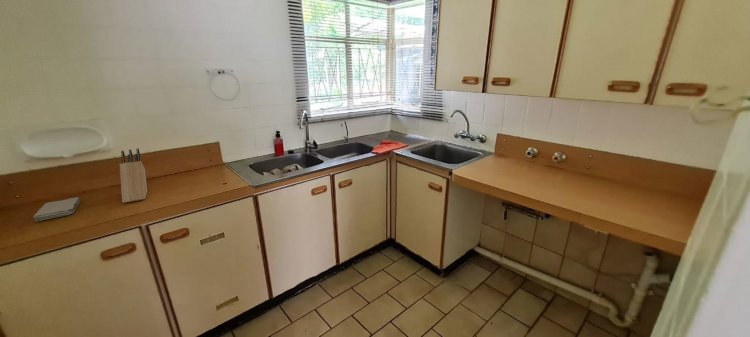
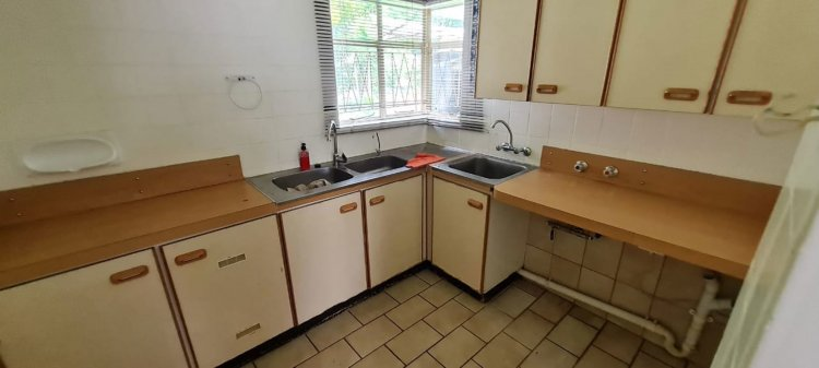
- knife block (132, 173)
- washcloth (58, 208)
